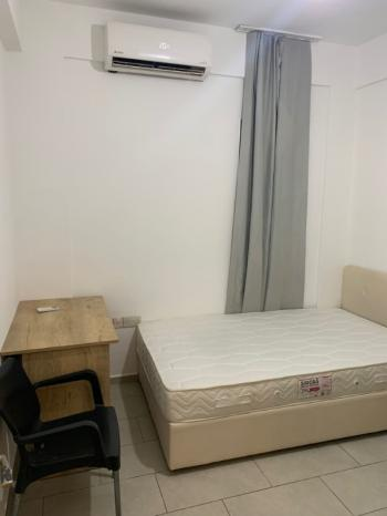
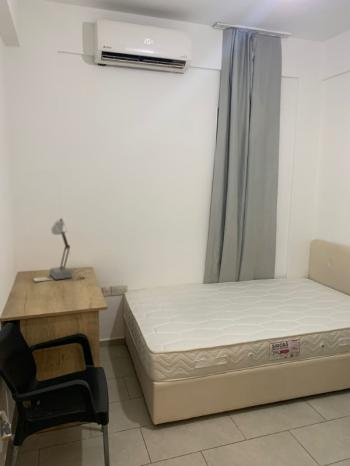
+ desk lamp (65, 247)
